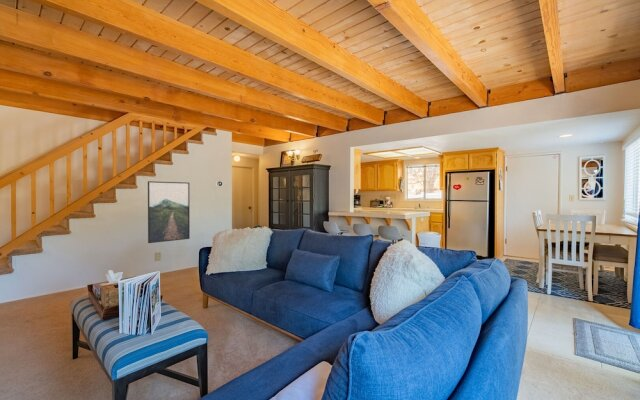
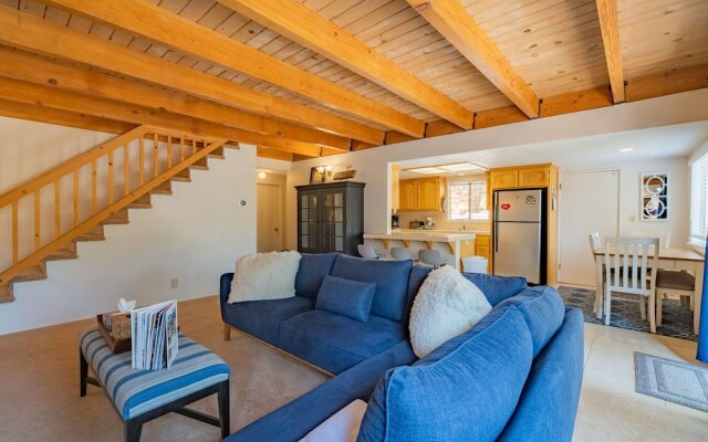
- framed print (169, 211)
